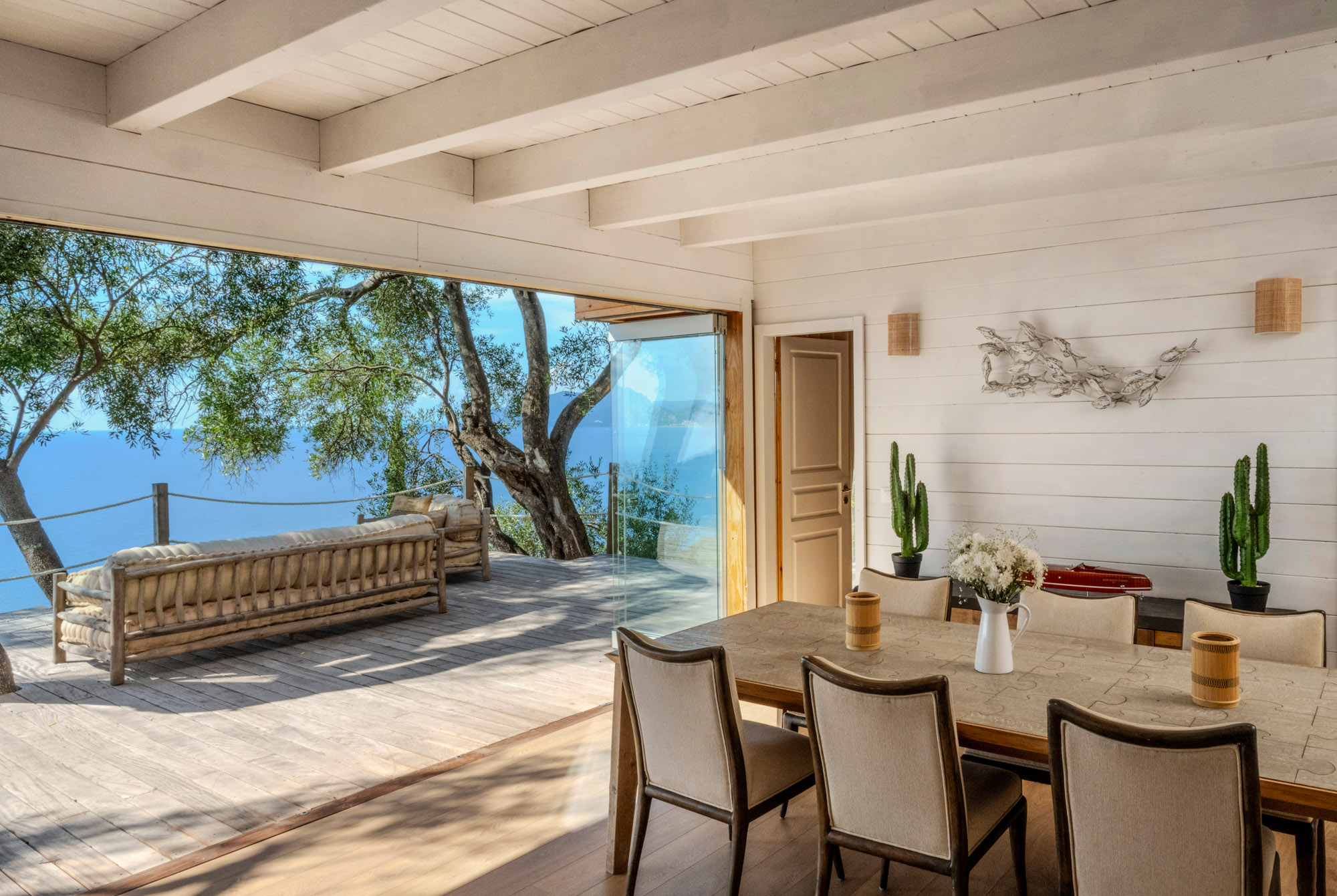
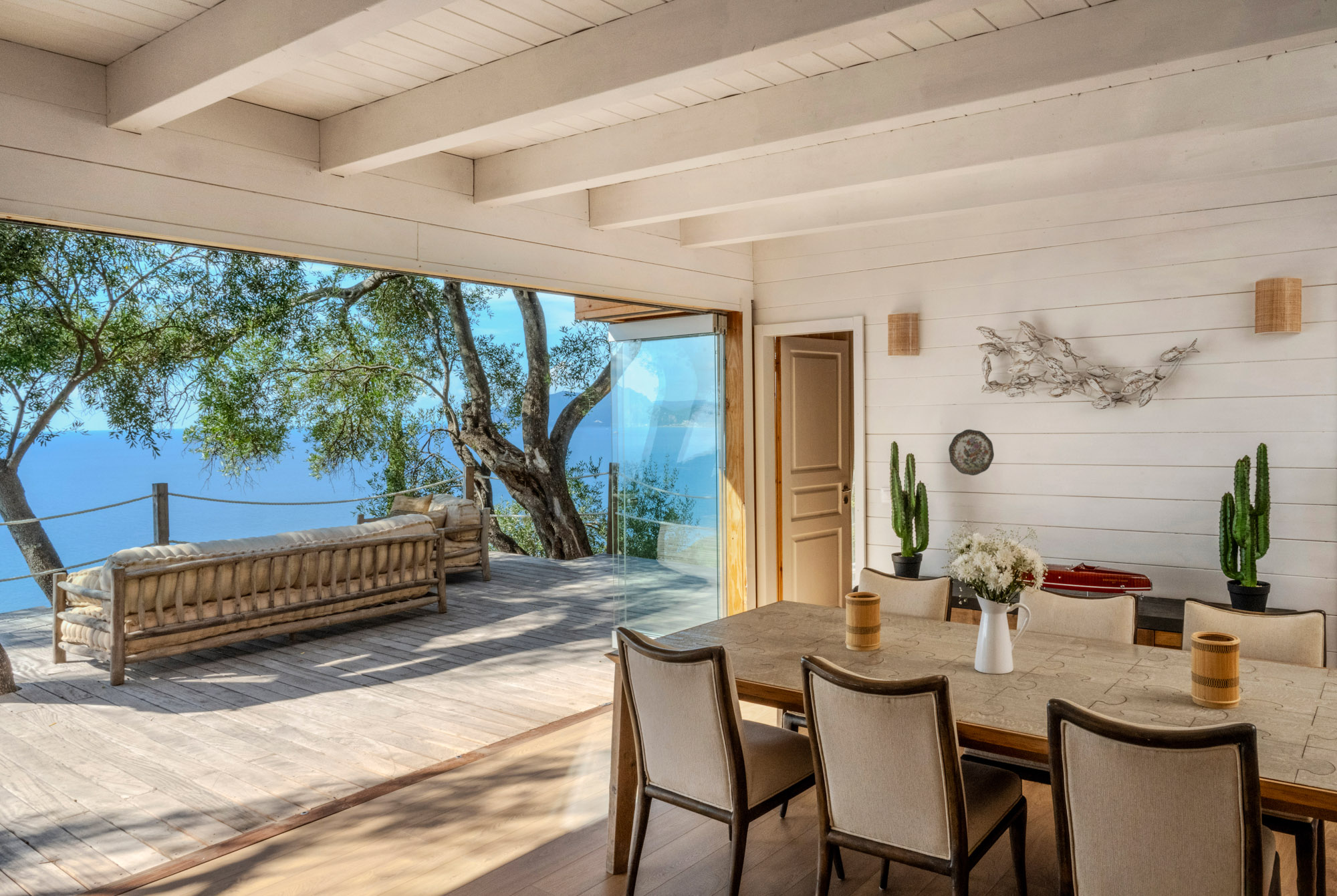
+ decorative plate (971, 452)
